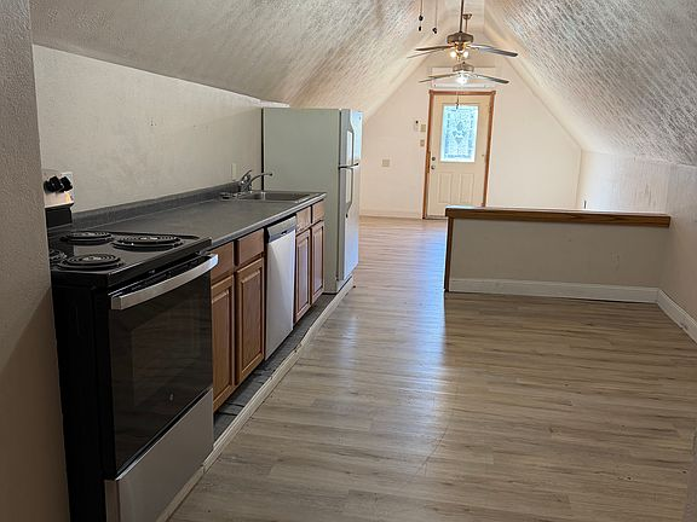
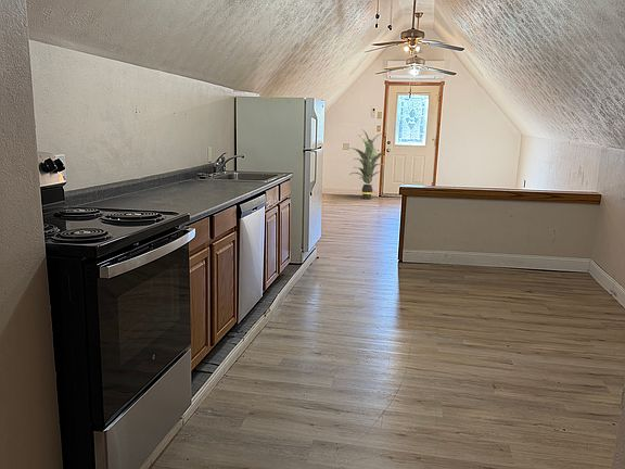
+ indoor plant (366, 164)
